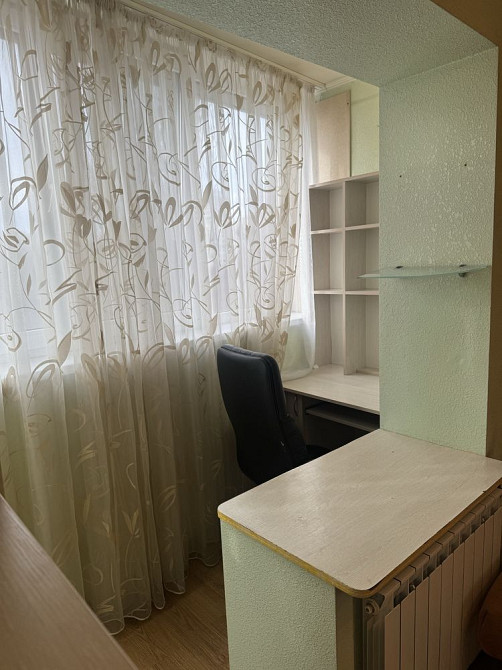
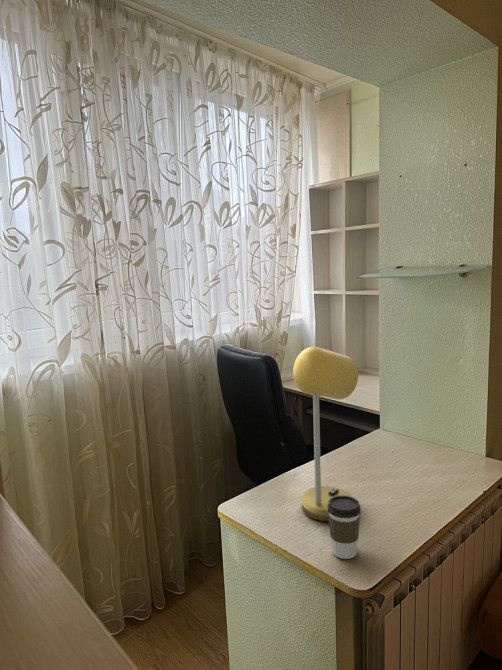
+ coffee cup (344, 527)
+ desk lamp (319, 428)
